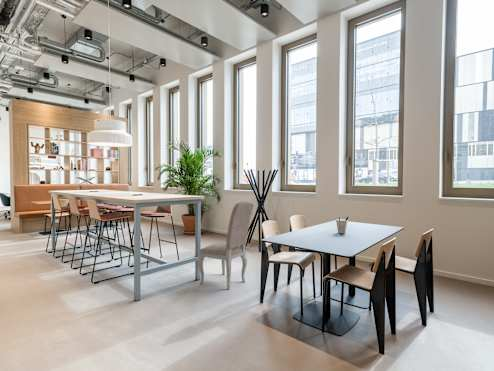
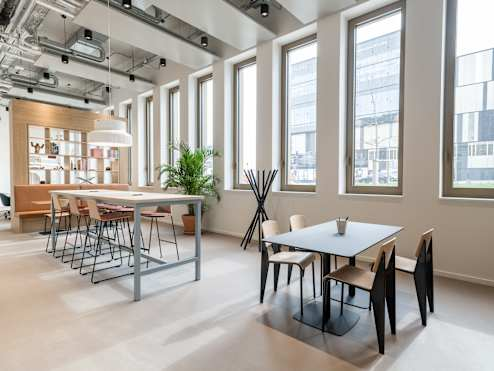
- dining chair (226, 242)
